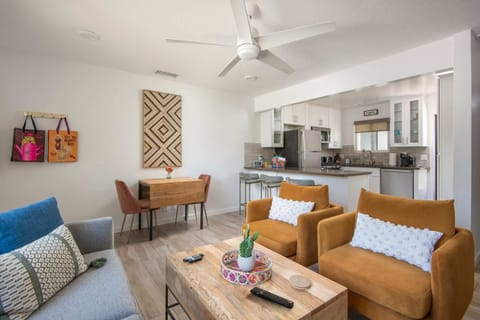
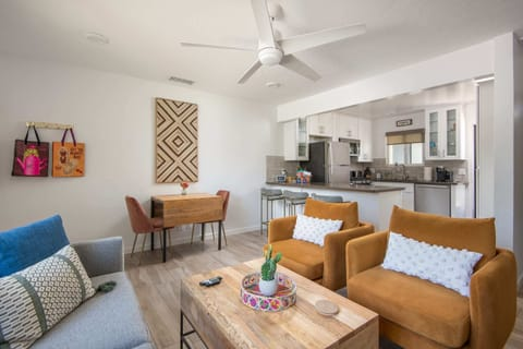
- remote control (271, 297)
